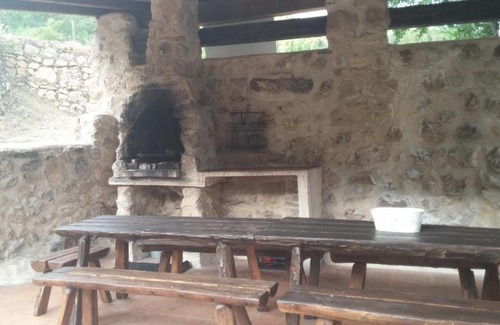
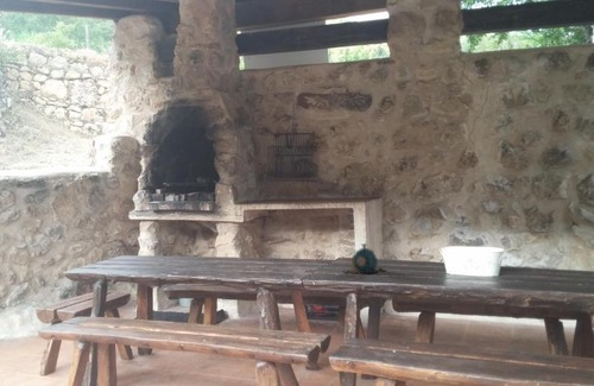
+ teapot (362, 257)
